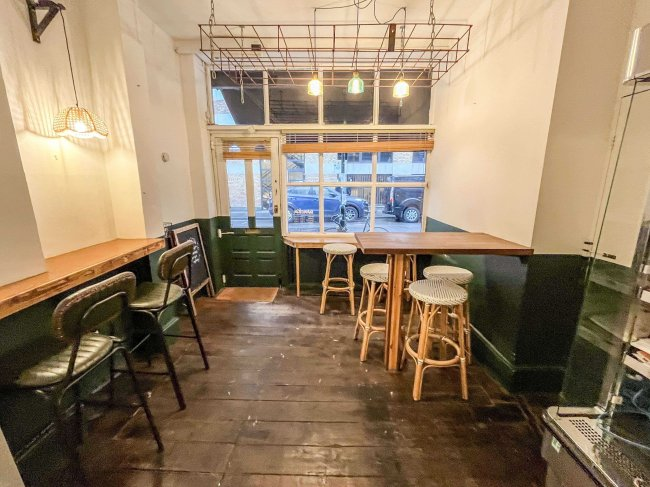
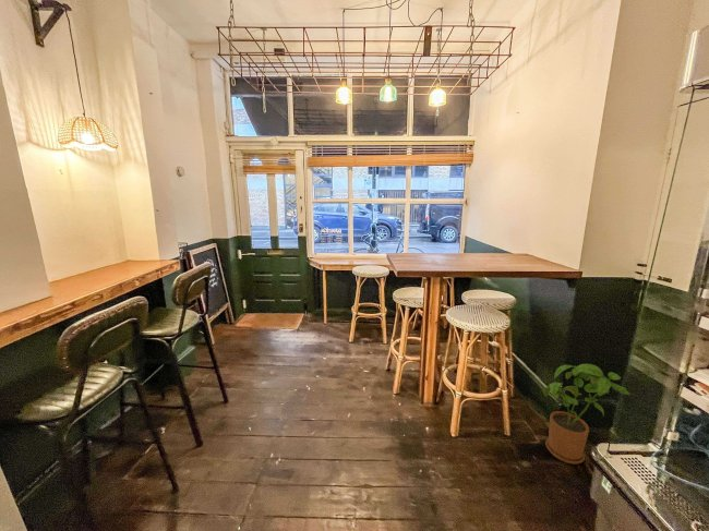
+ house plant (569, 410)
